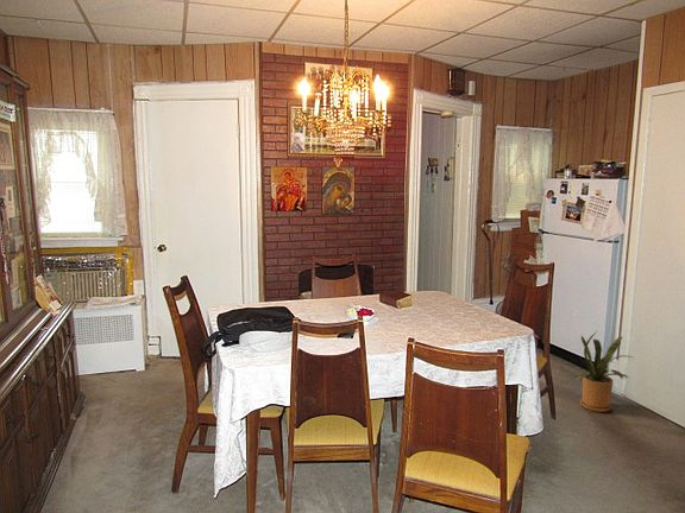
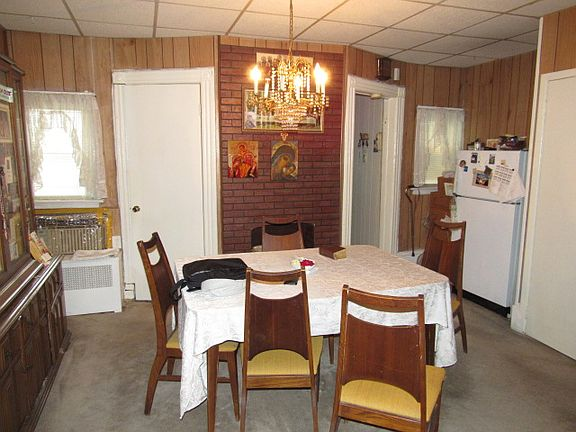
- house plant (603, 370)
